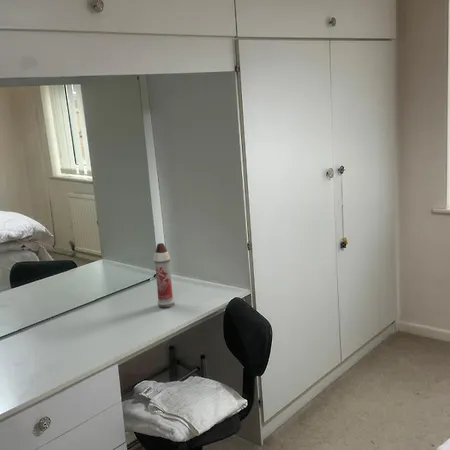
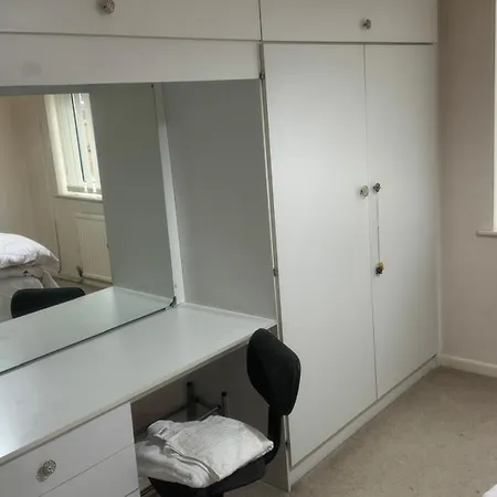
- spray bottle (163, 274)
